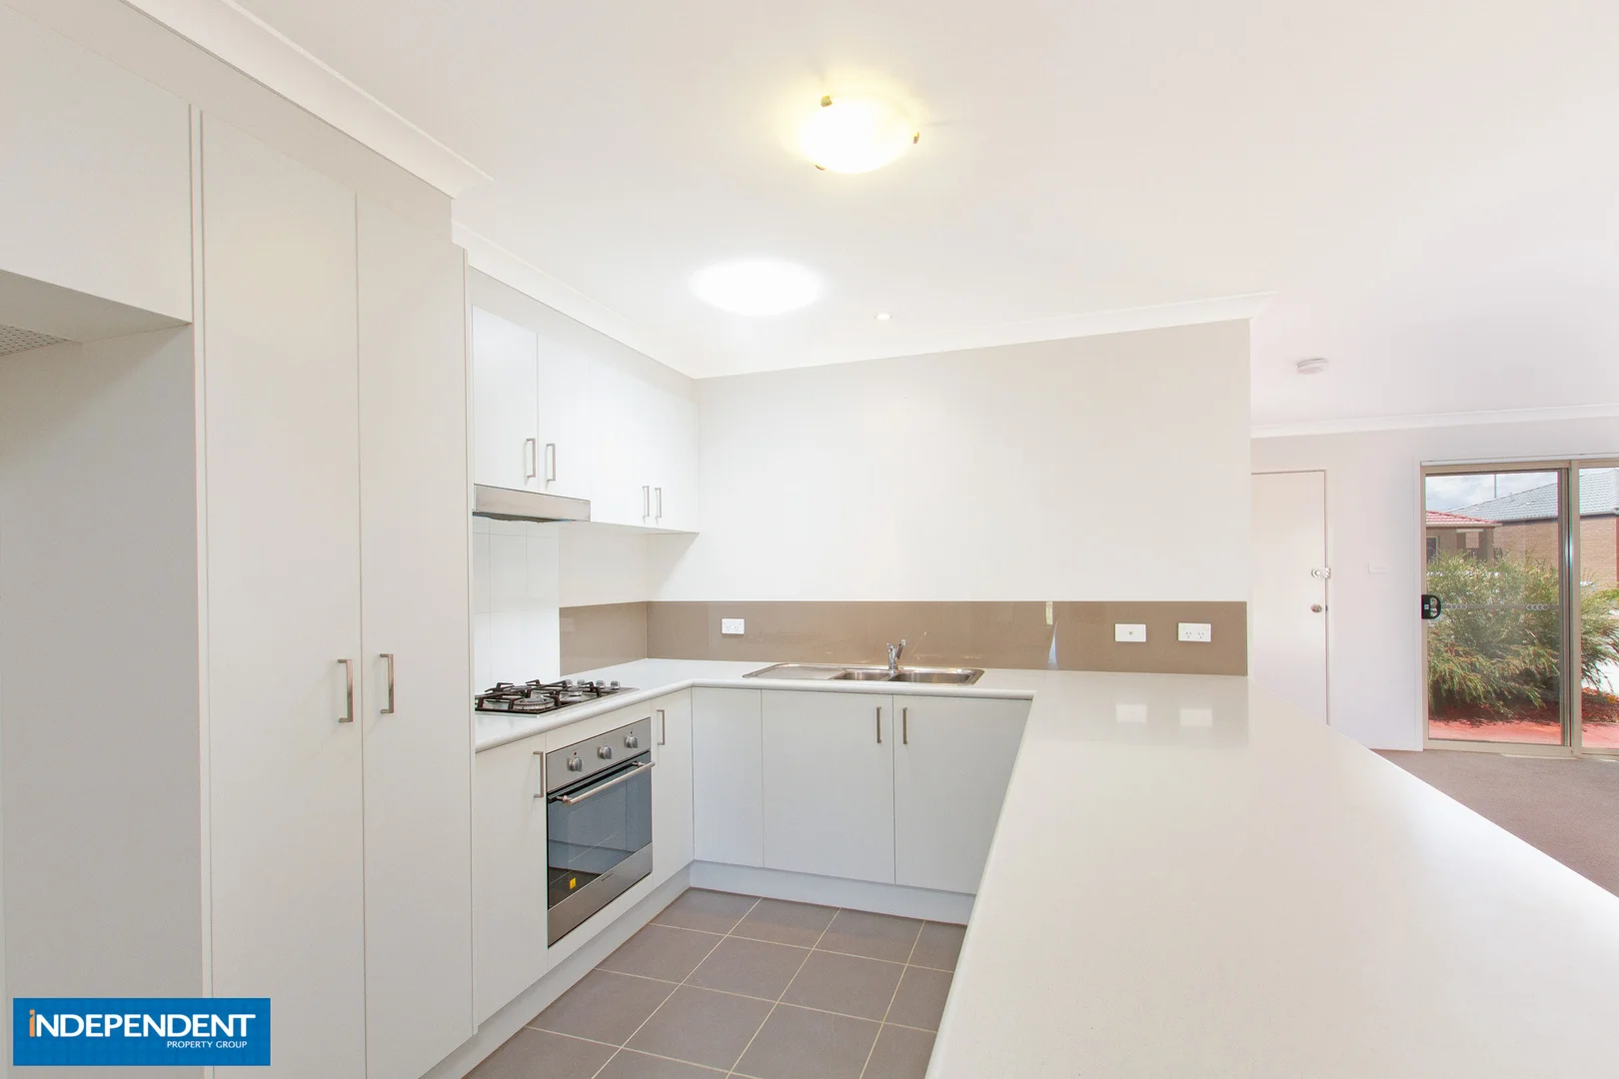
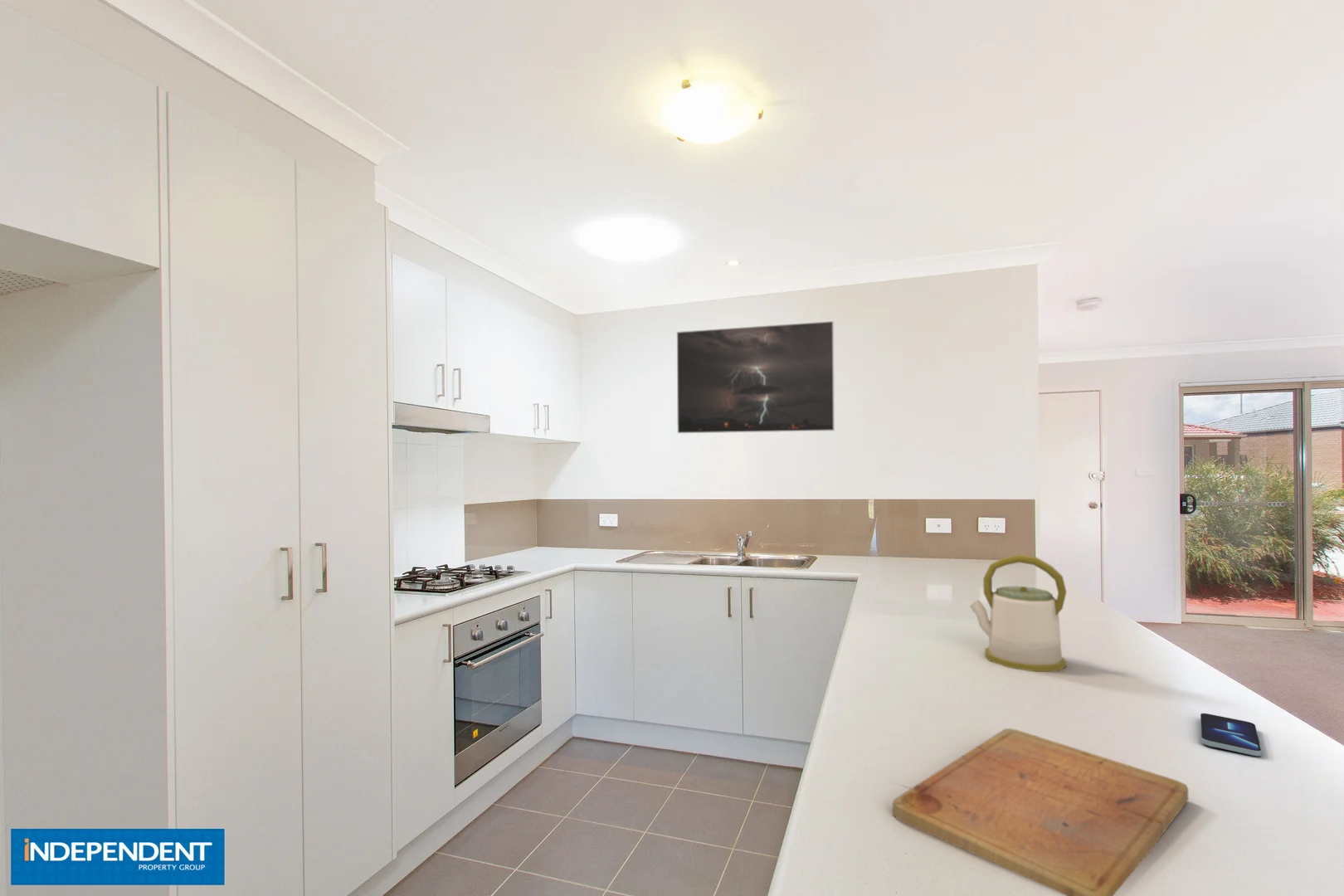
+ kettle (1015, 606)
+ cutting board (1043, 799)
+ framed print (752, 379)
+ smartphone (1229, 733)
